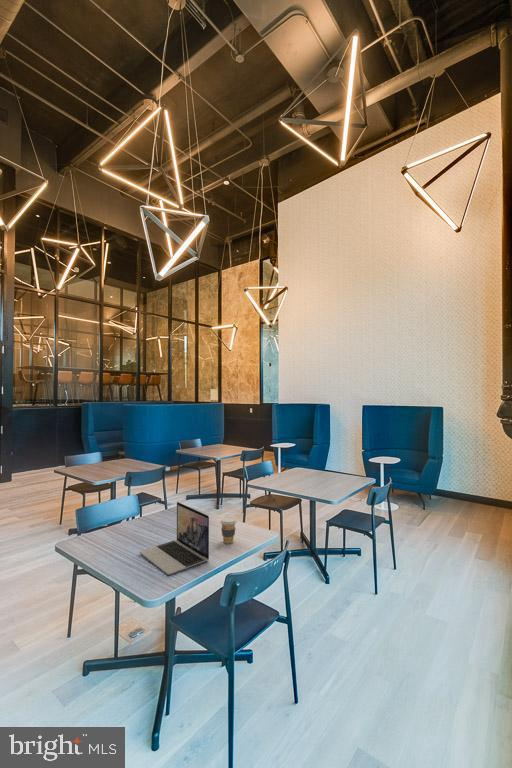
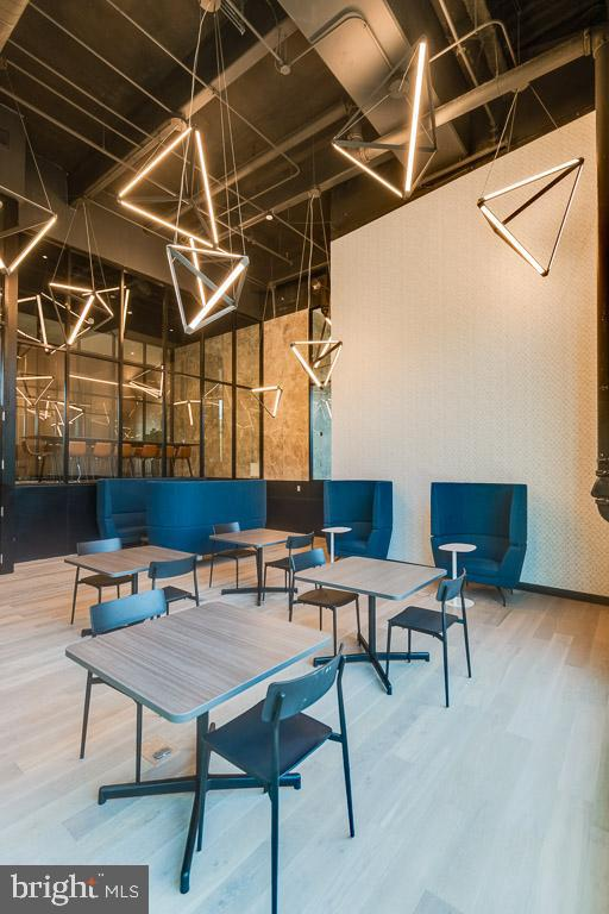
- coffee cup (228, 530)
- laptop (177, 535)
